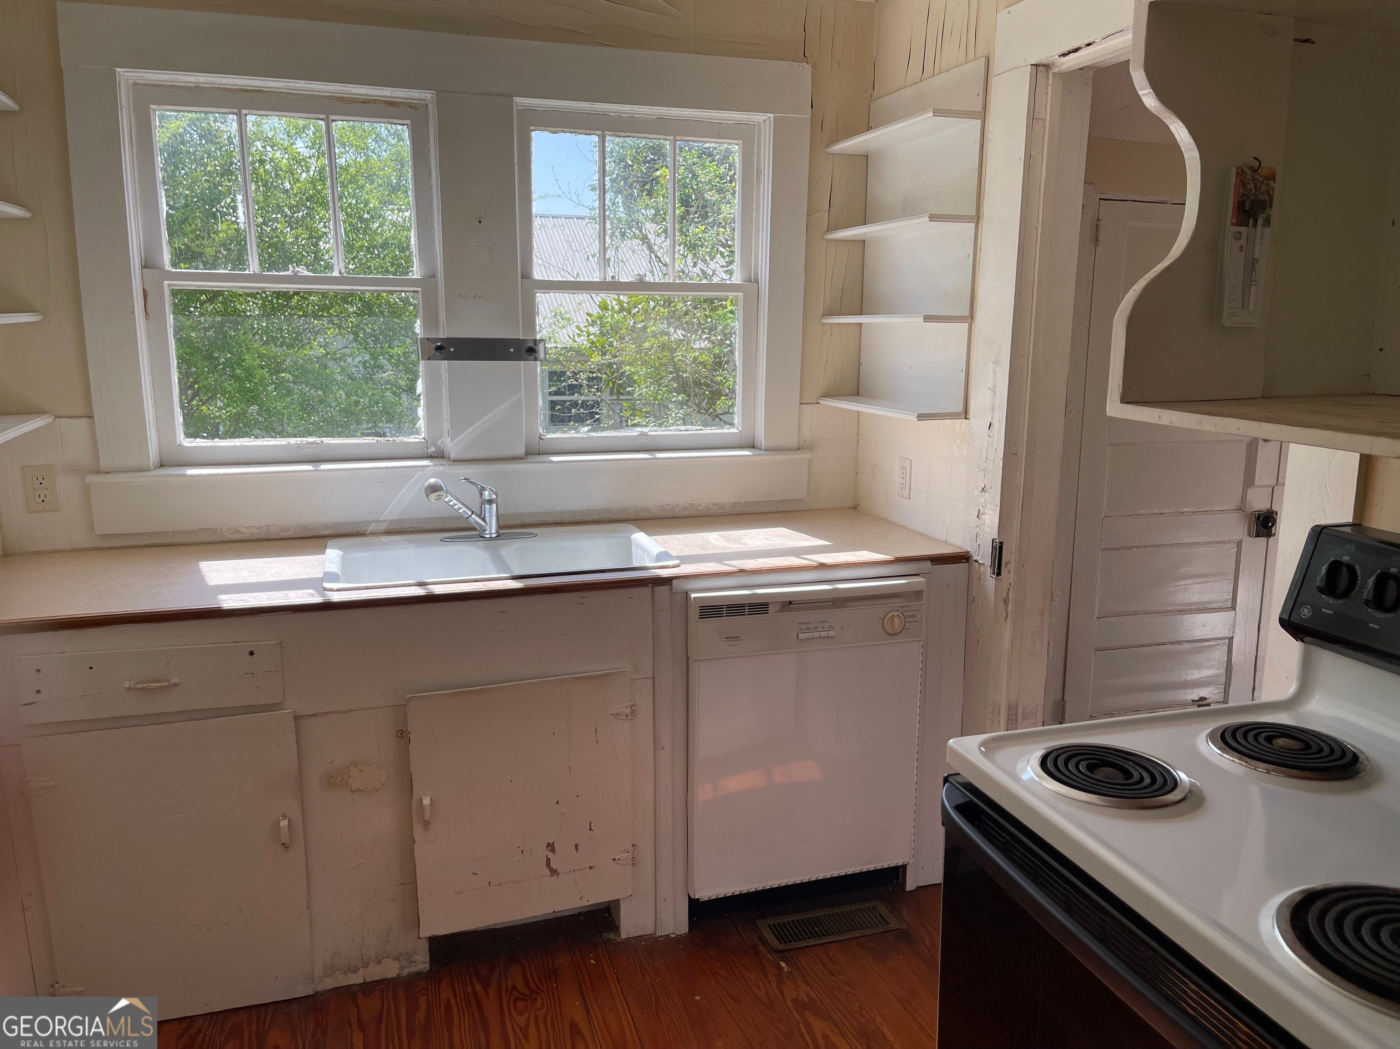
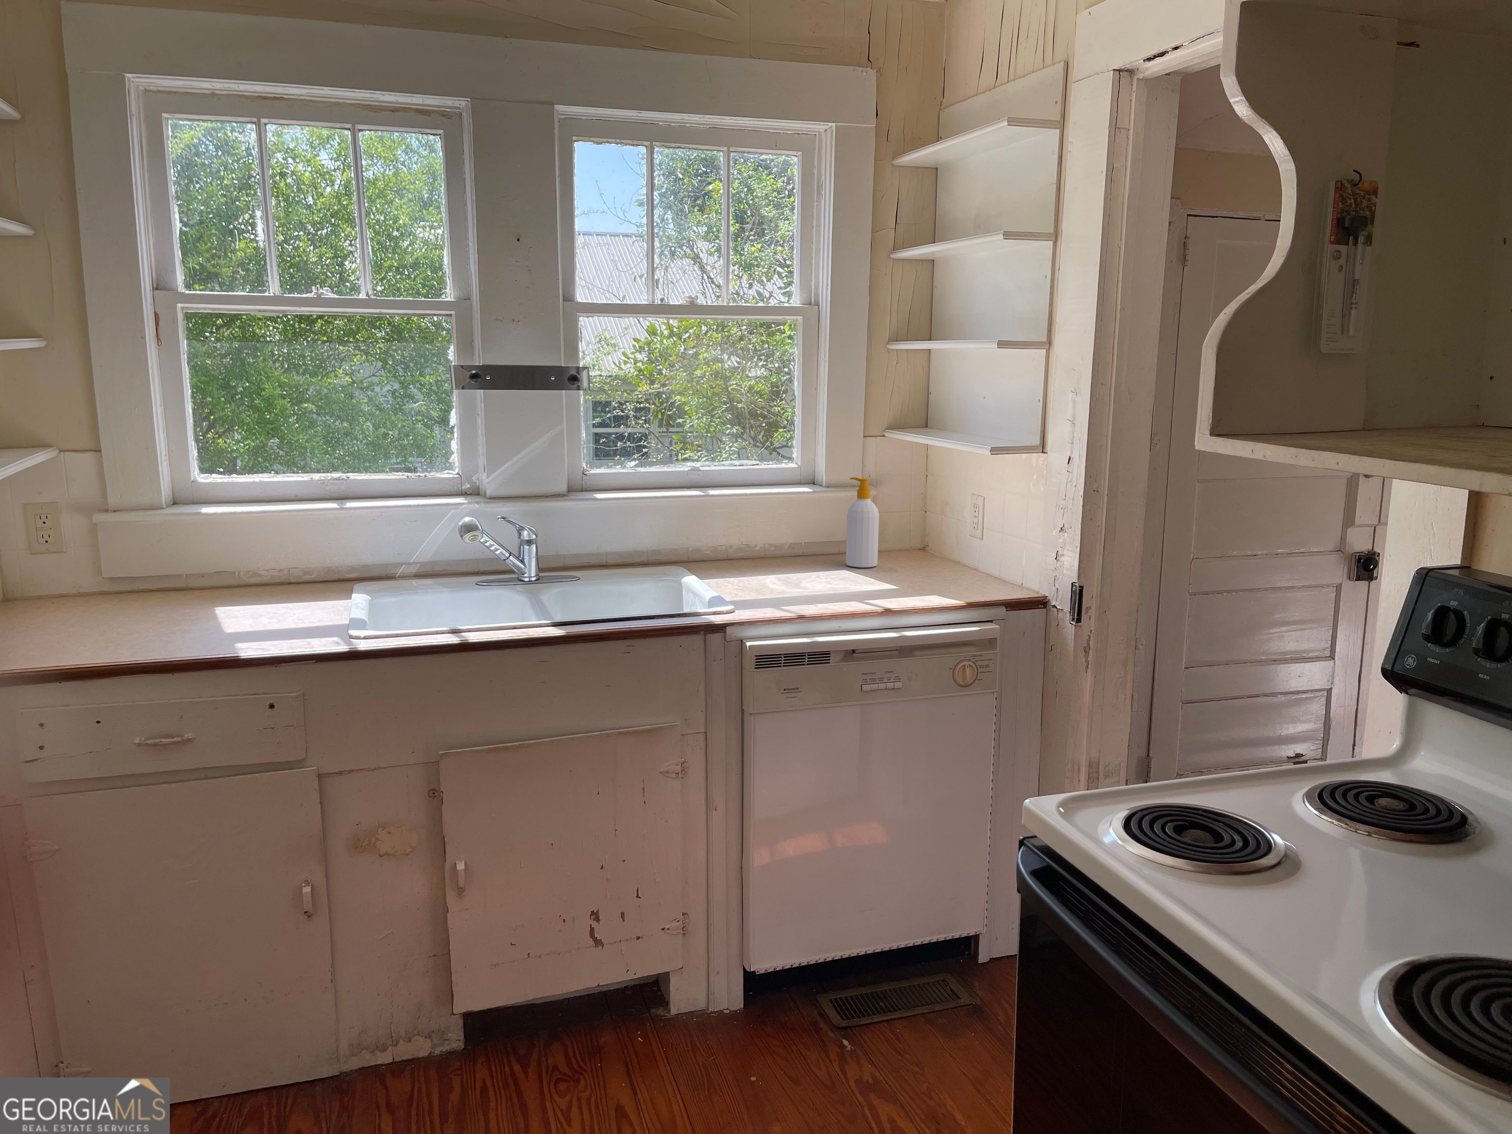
+ soap bottle (861, 522)
